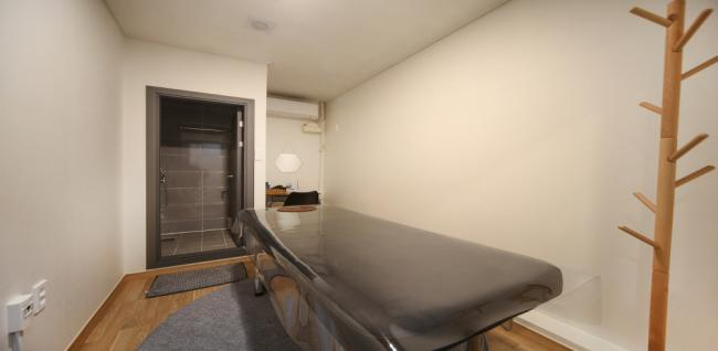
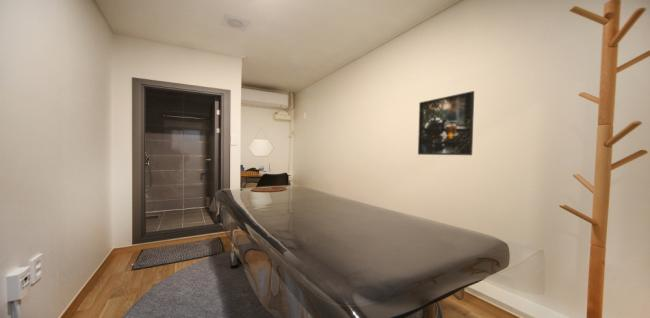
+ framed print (443, 126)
